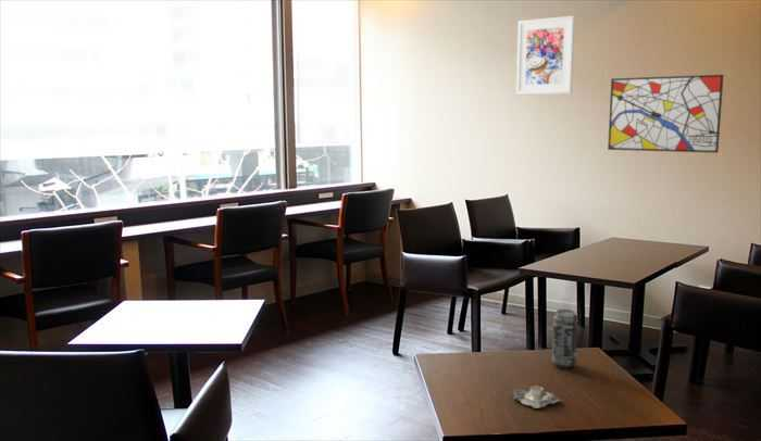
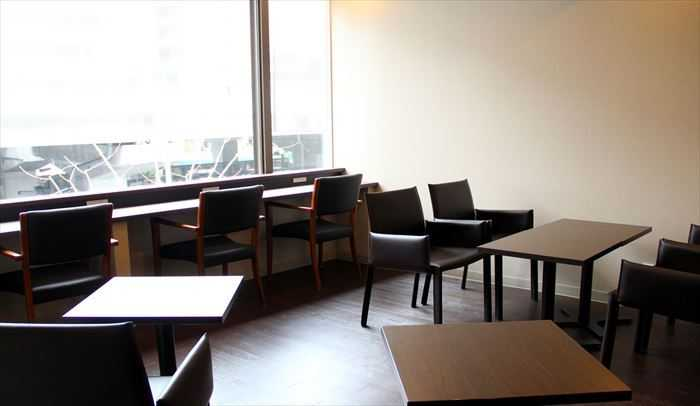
- coffee cup (536, 388)
- wall art (662, 114)
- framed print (544, 56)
- beverage can (564, 338)
